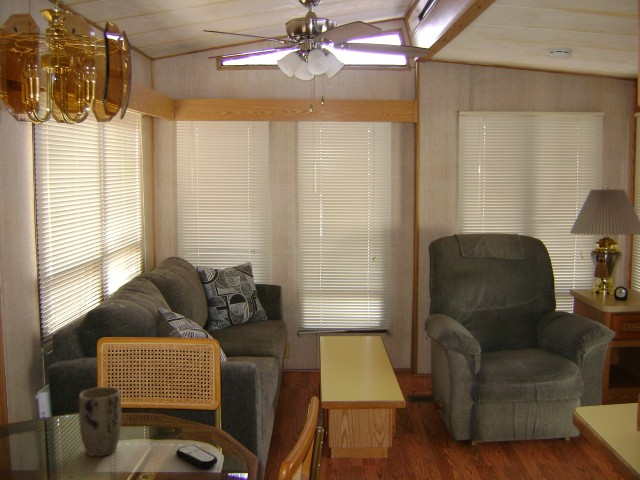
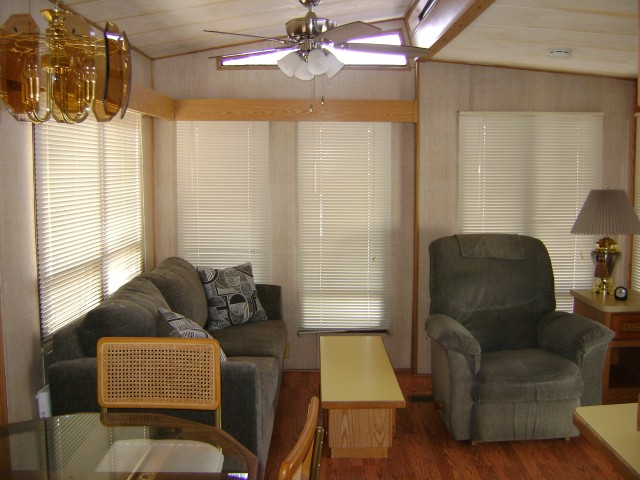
- plant pot (100, 421)
- remote control (197, 455)
